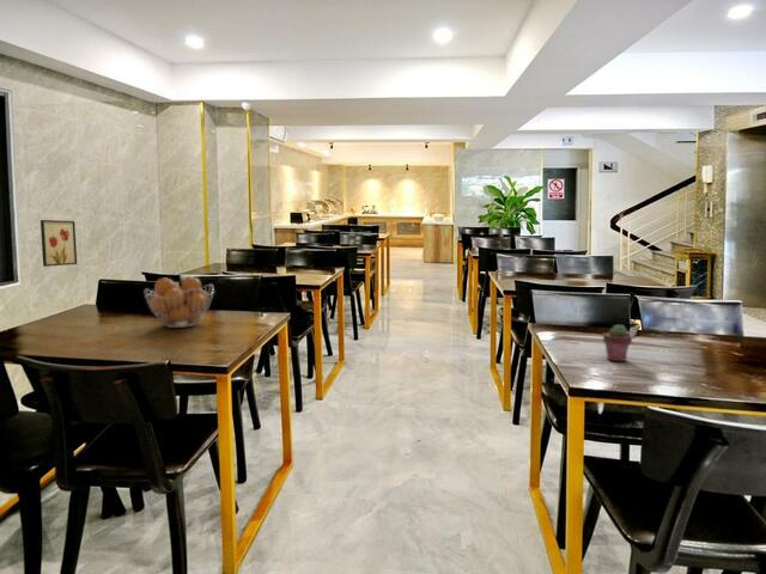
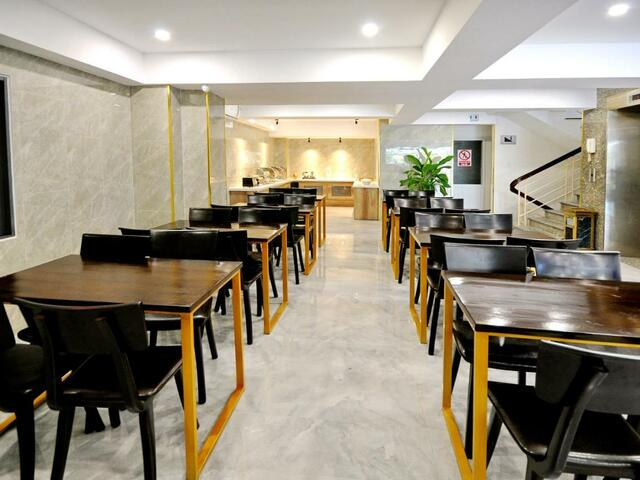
- potted succulent (616, 342)
- fruit basket (180, 300)
- wall art (57, 243)
